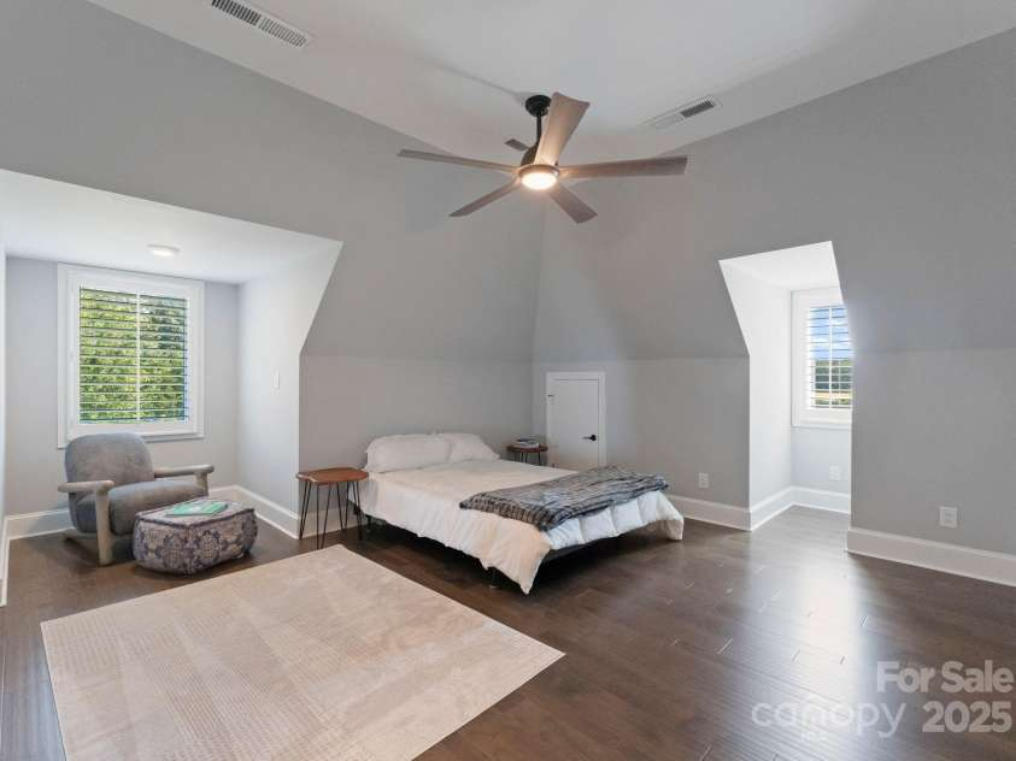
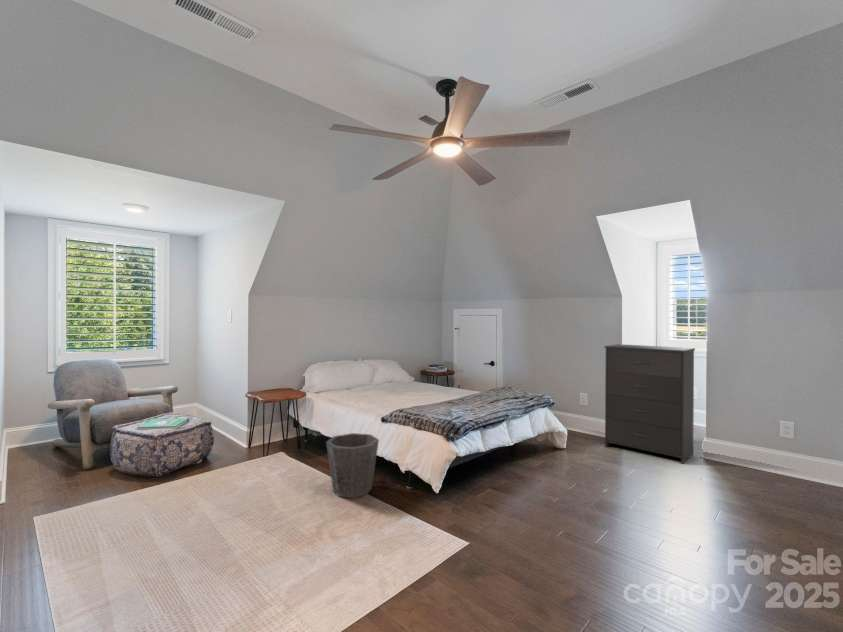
+ waste bin (352, 465)
+ dresser (648, 398)
